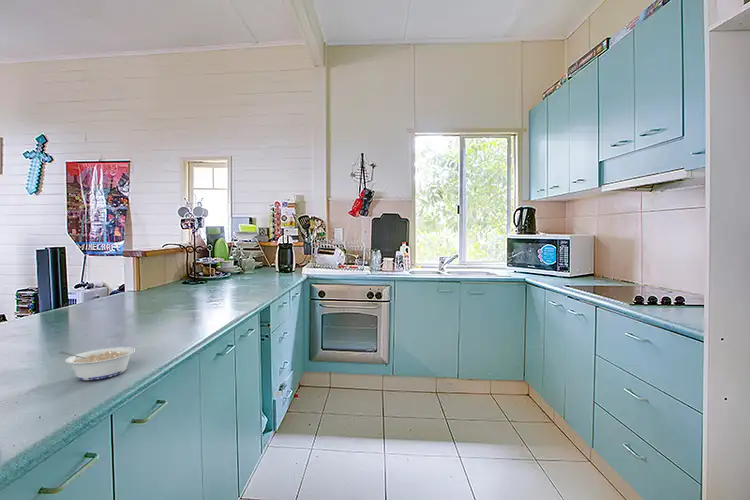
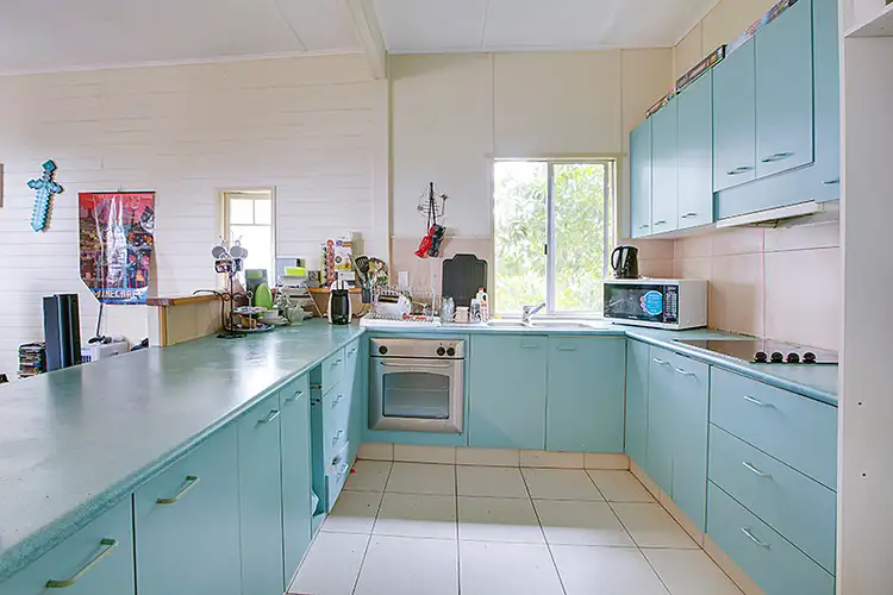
- legume (99, 362)
